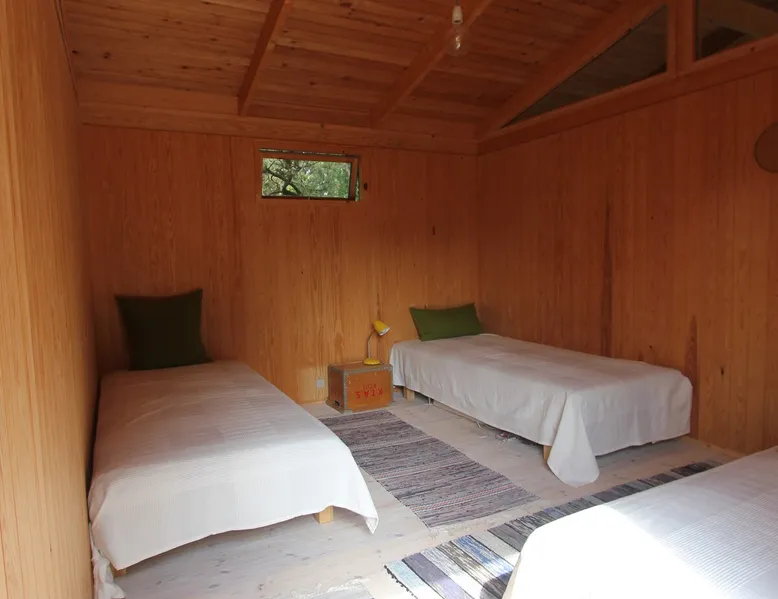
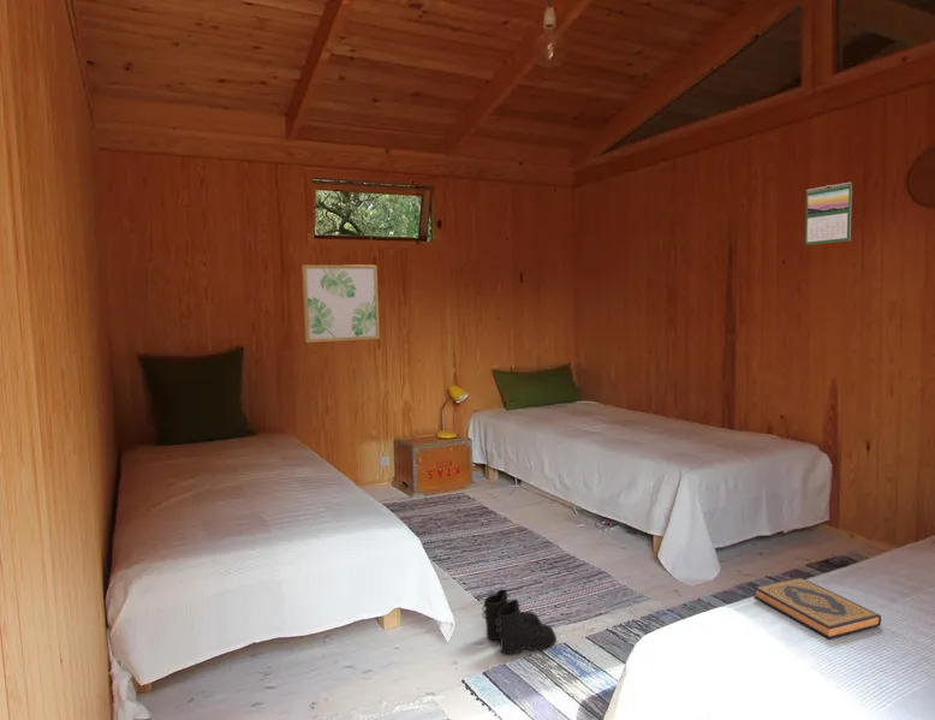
+ boots (519, 615)
+ wall art (341, 303)
+ hardback book (814, 605)
+ calendar (827, 214)
